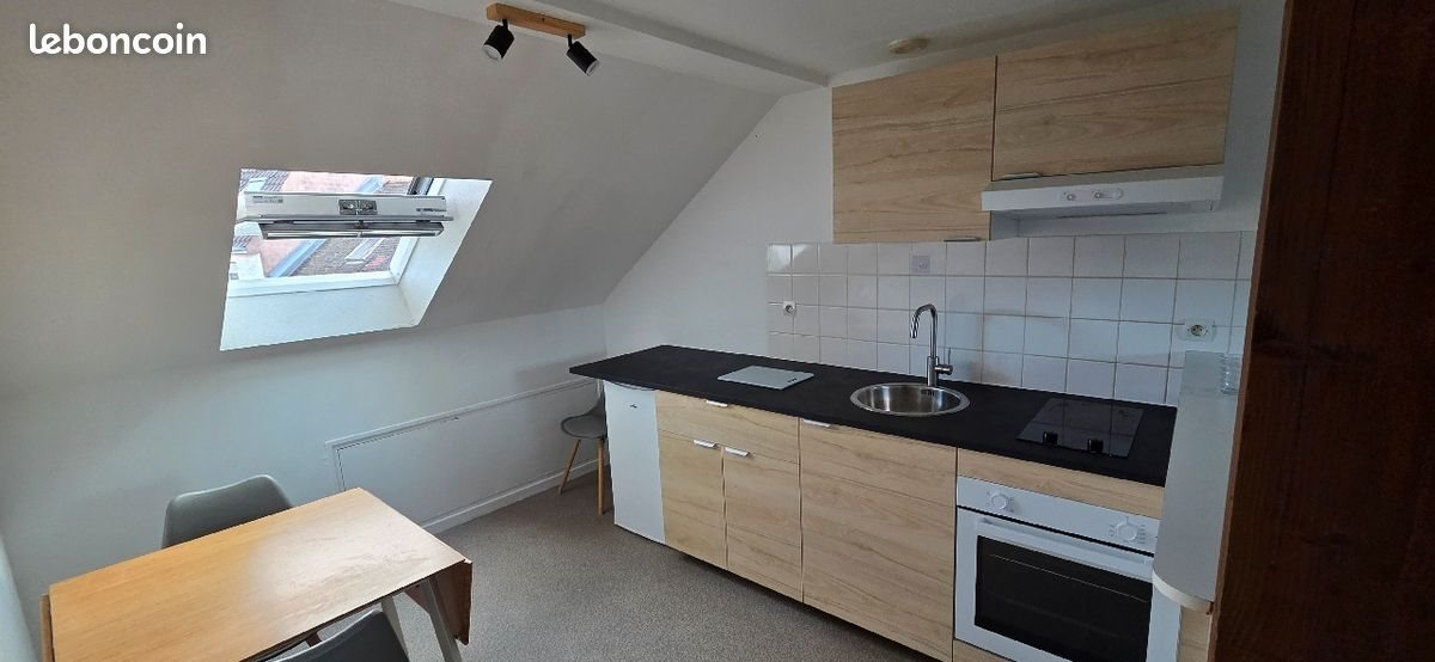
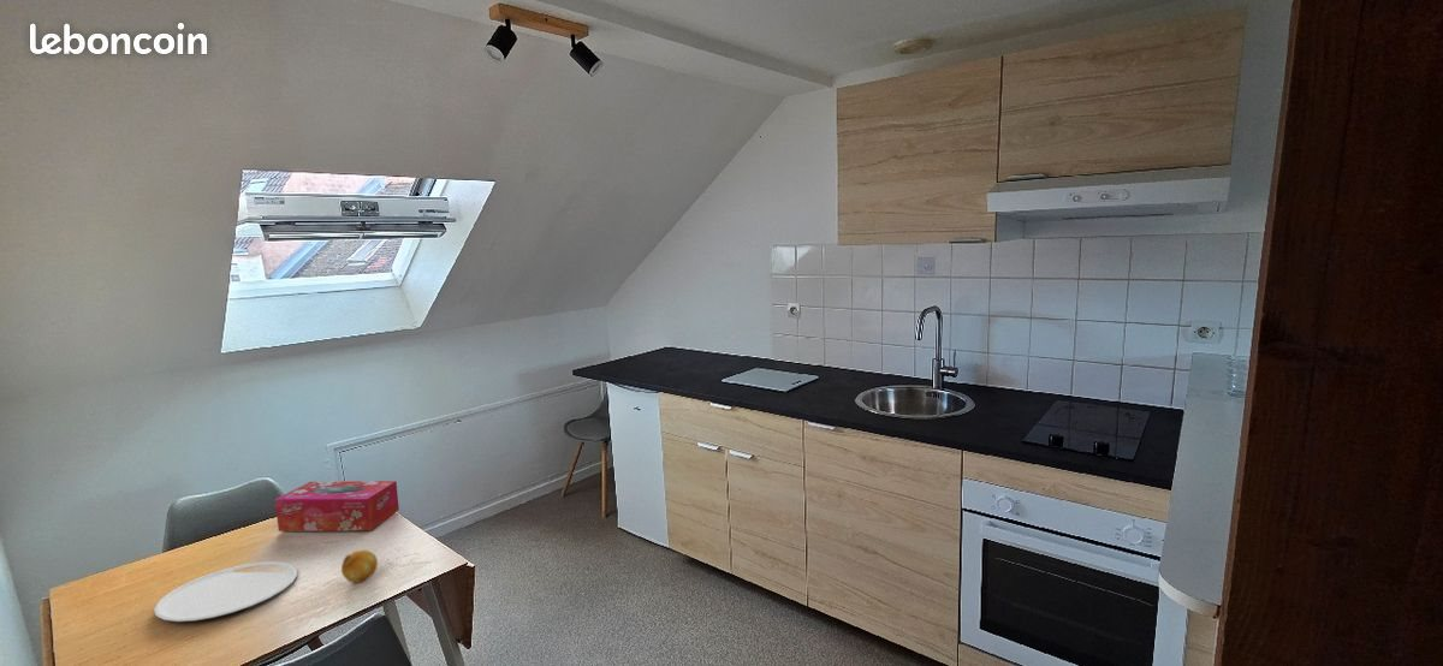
+ tissue box (339, 505)
+ plate (230, 589)
+ fruit (360, 565)
